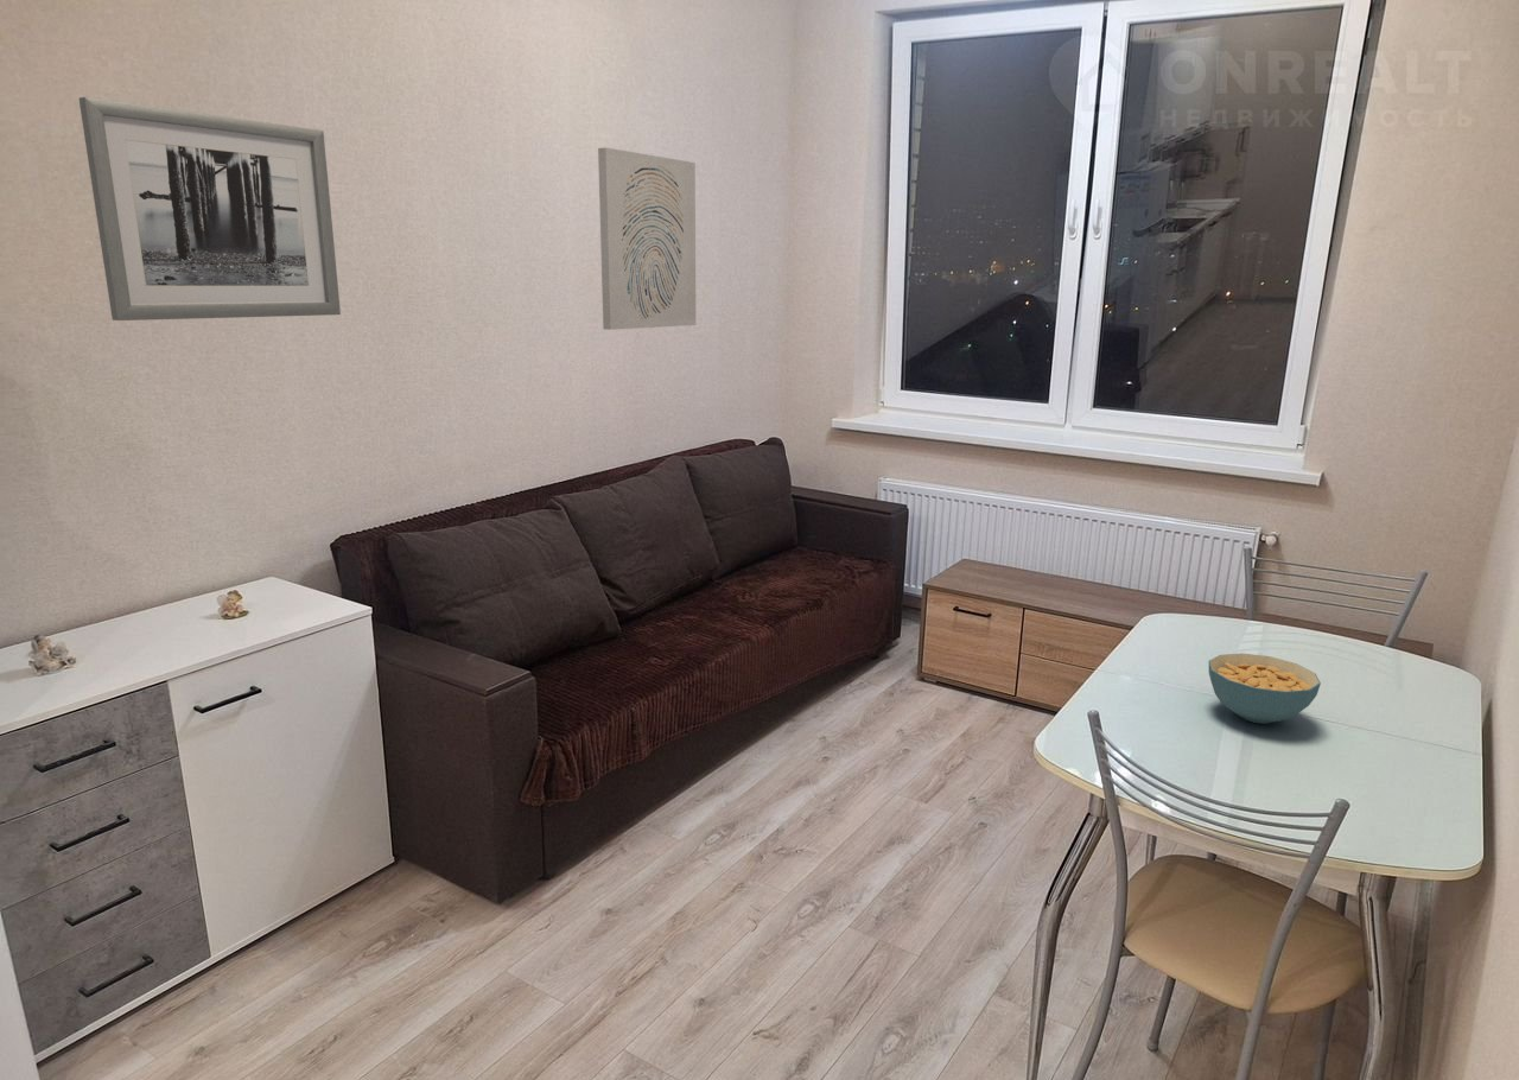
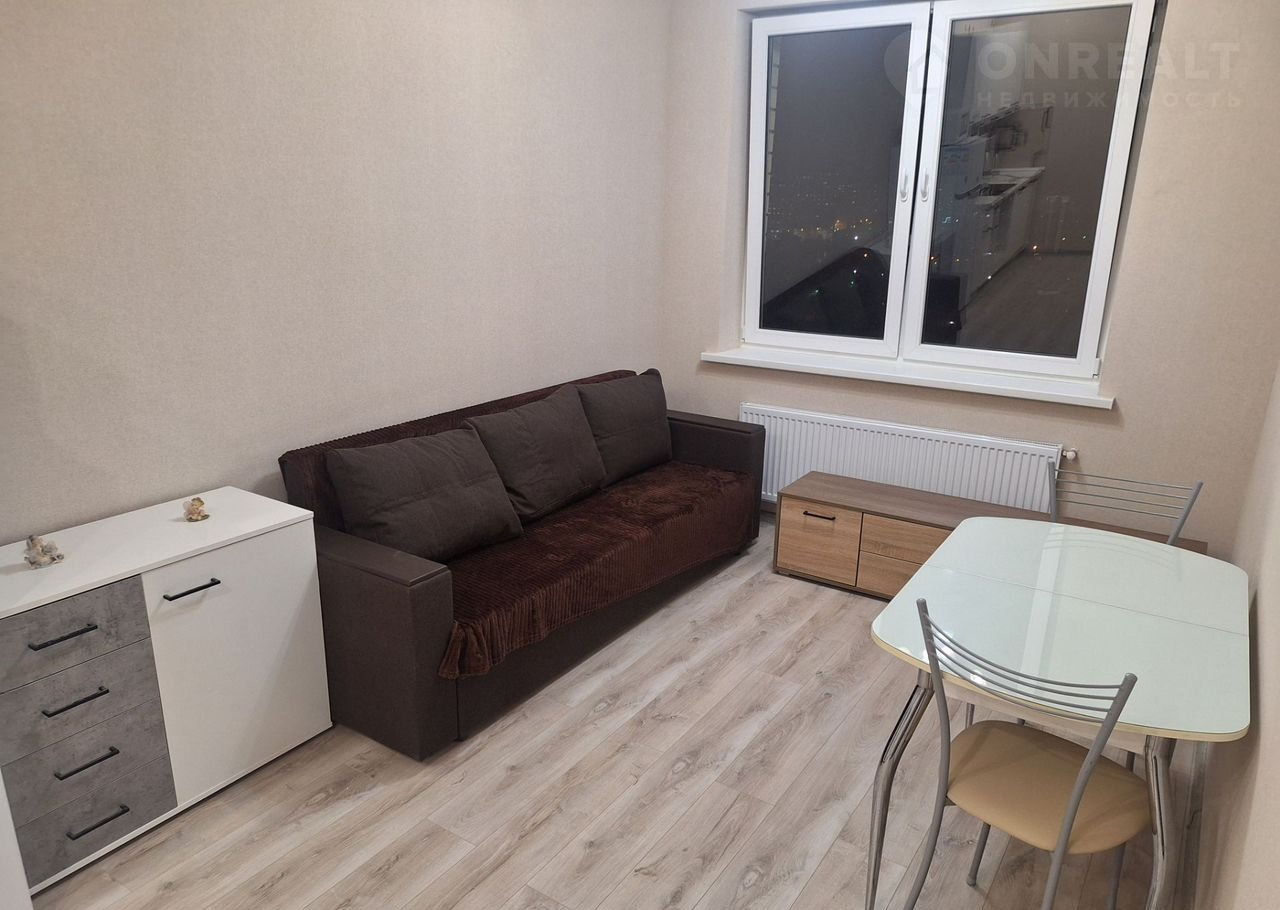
- wall art (224, 218)
- cereal bowl (1259, 694)
- wall art (650, 242)
